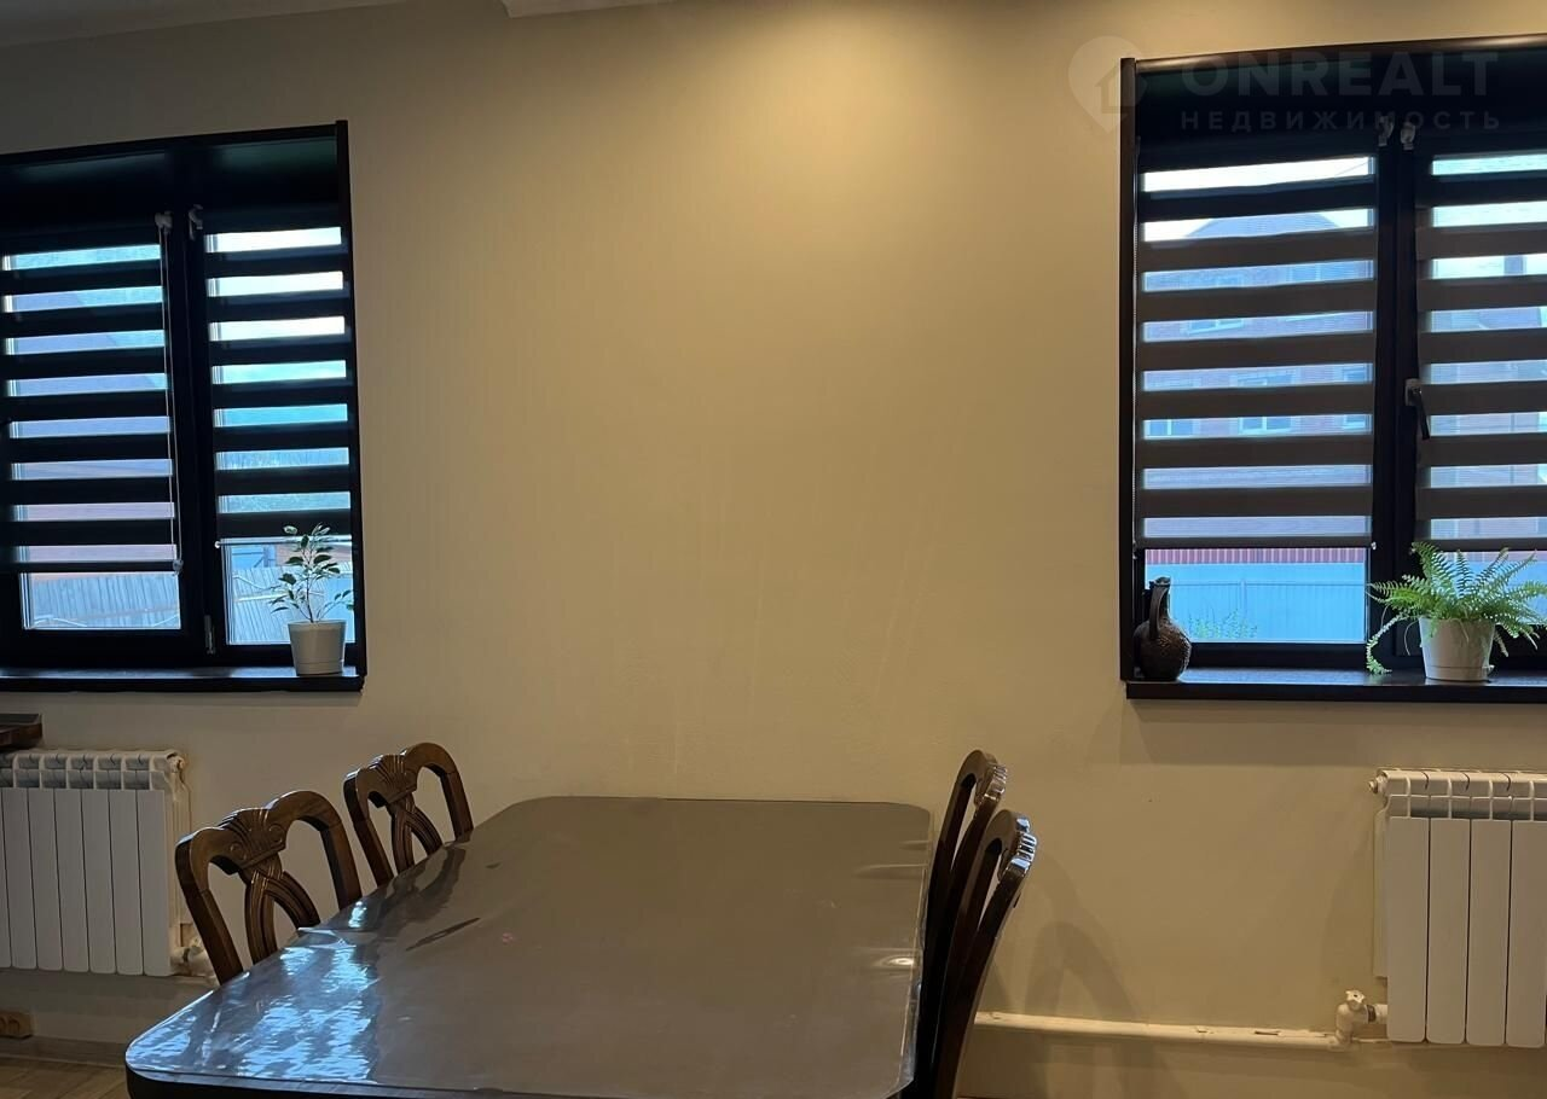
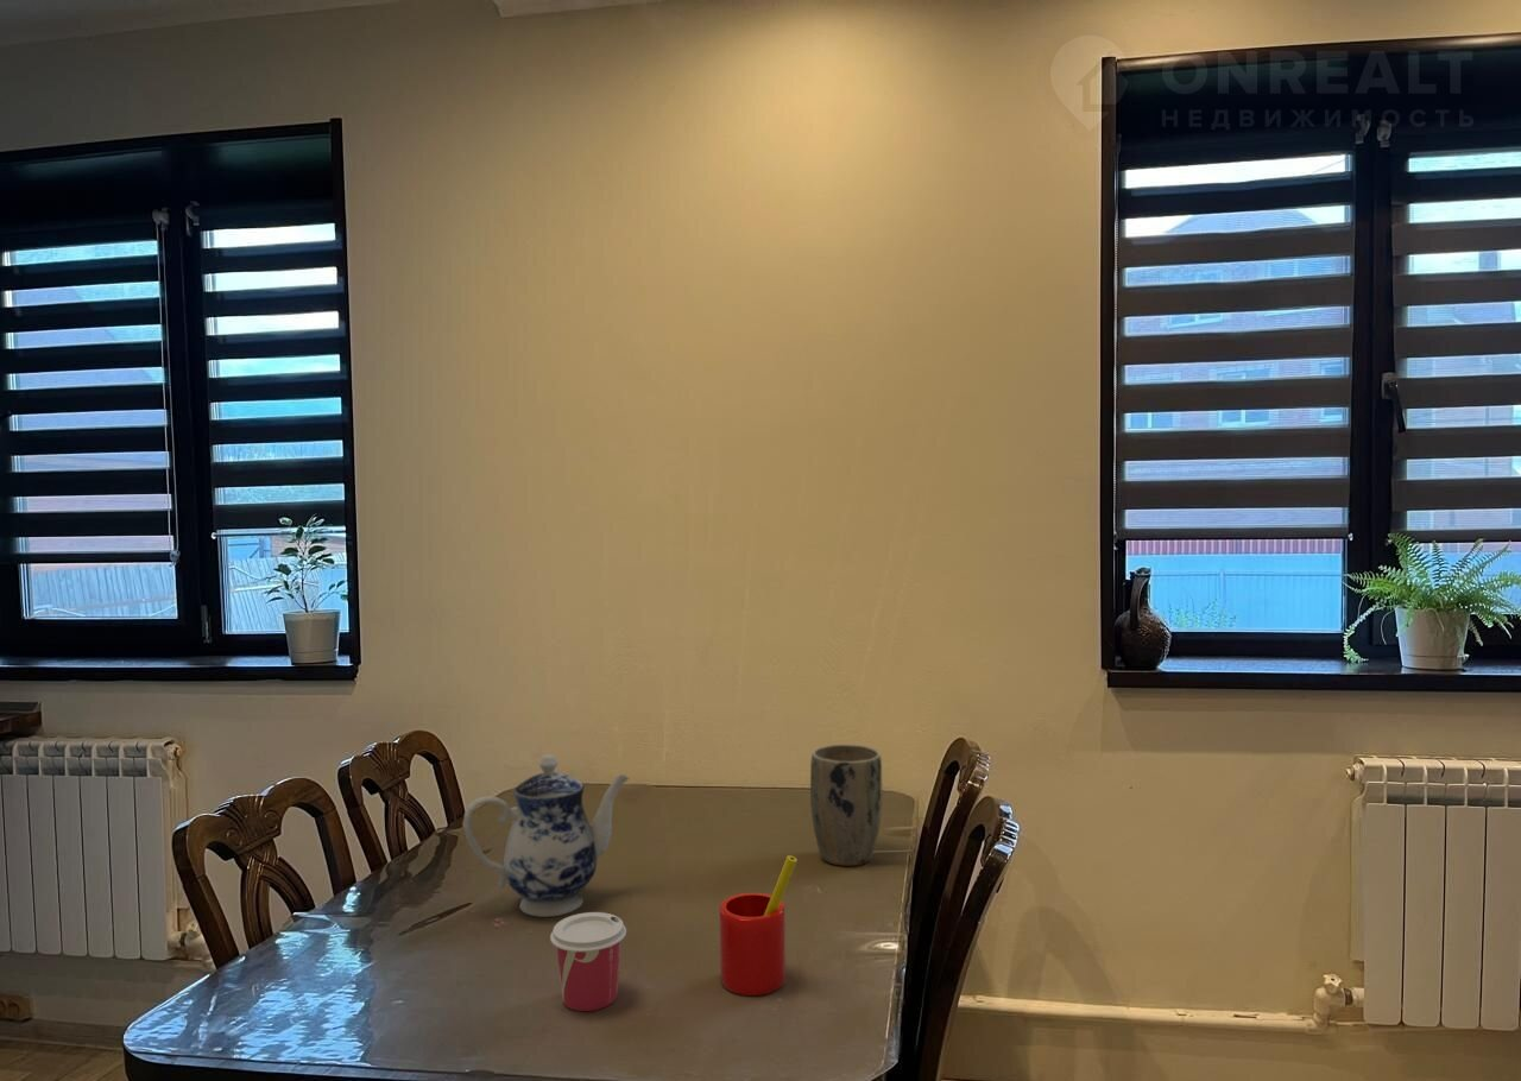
+ cup (588, 961)
+ straw (758, 917)
+ plant pot (846, 804)
+ teapot (550, 829)
